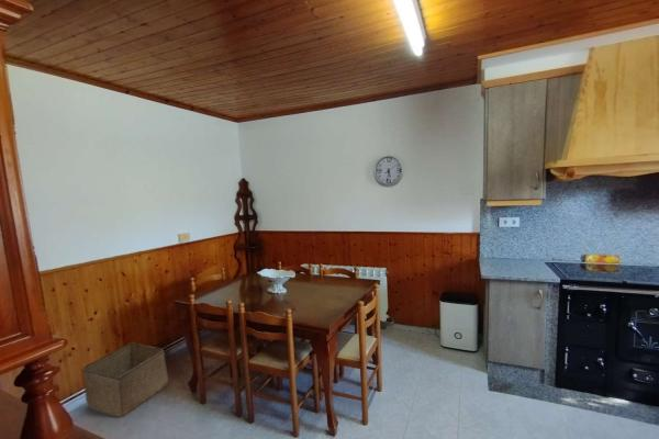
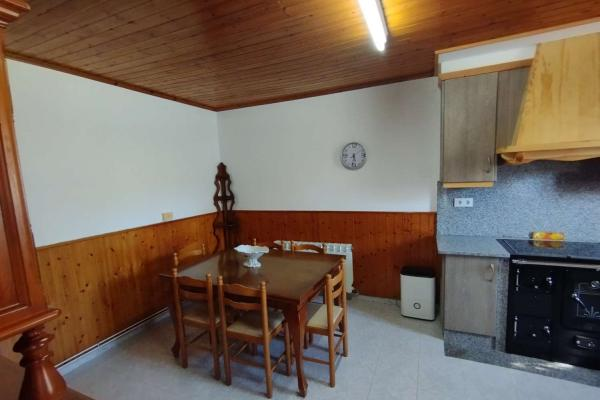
- storage bin (126, 376)
